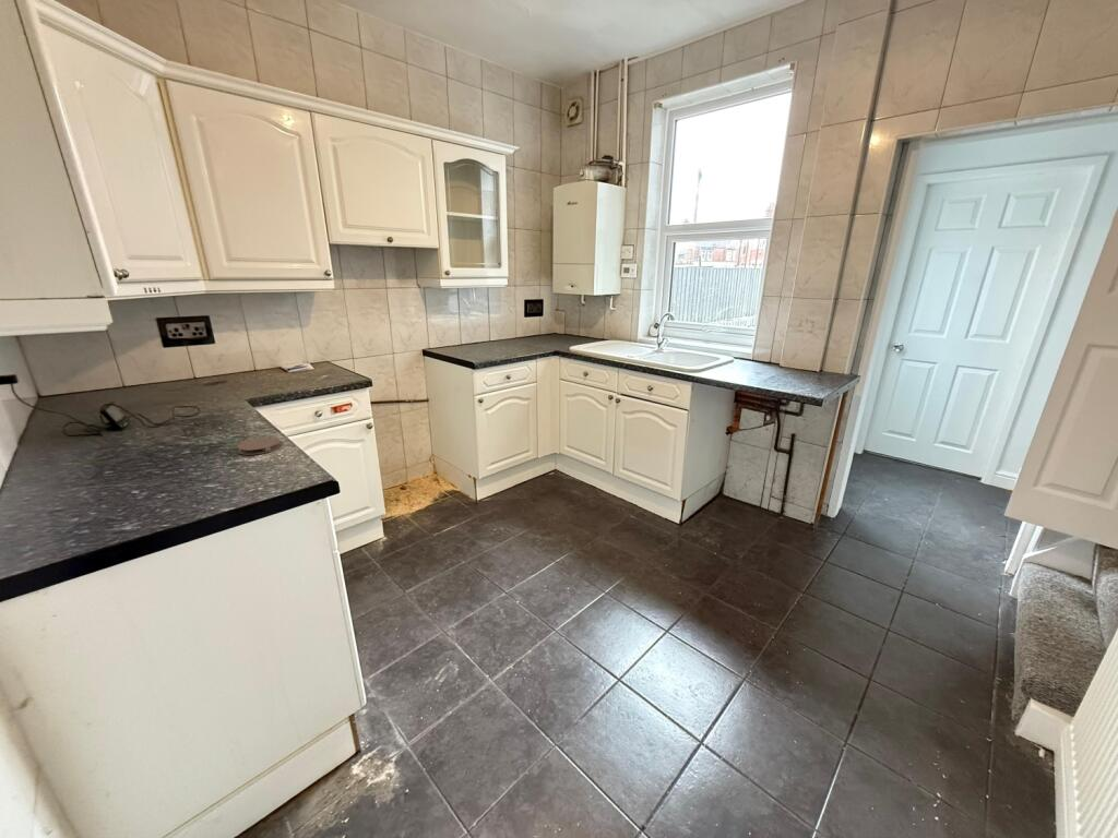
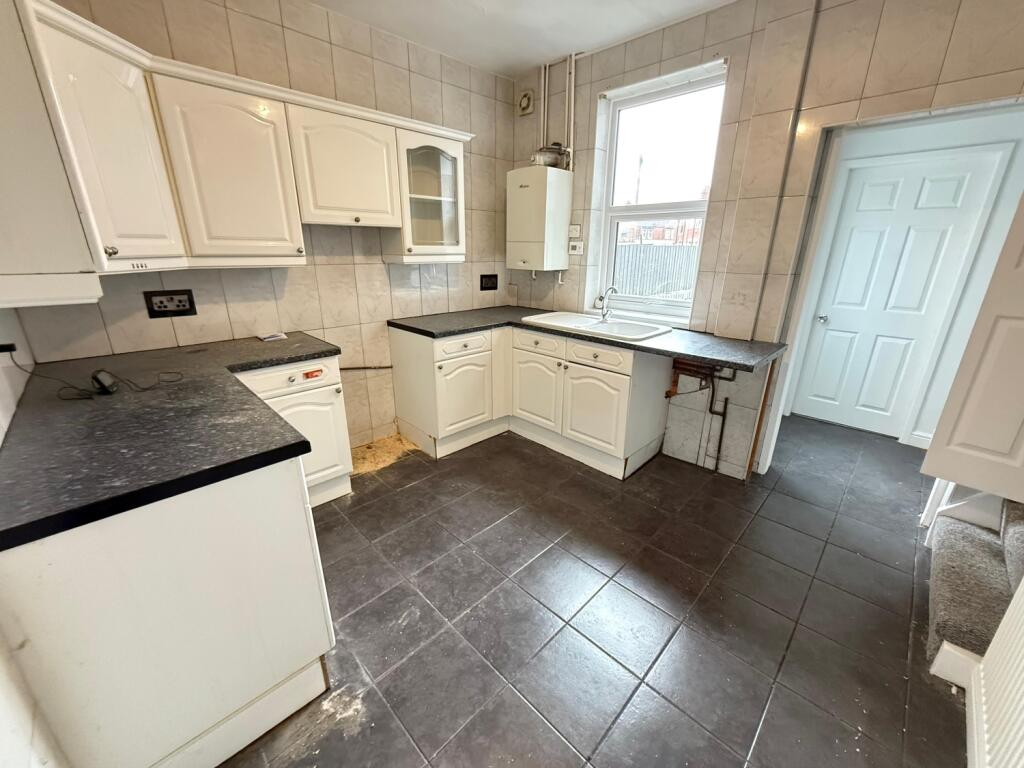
- coaster (259, 445)
